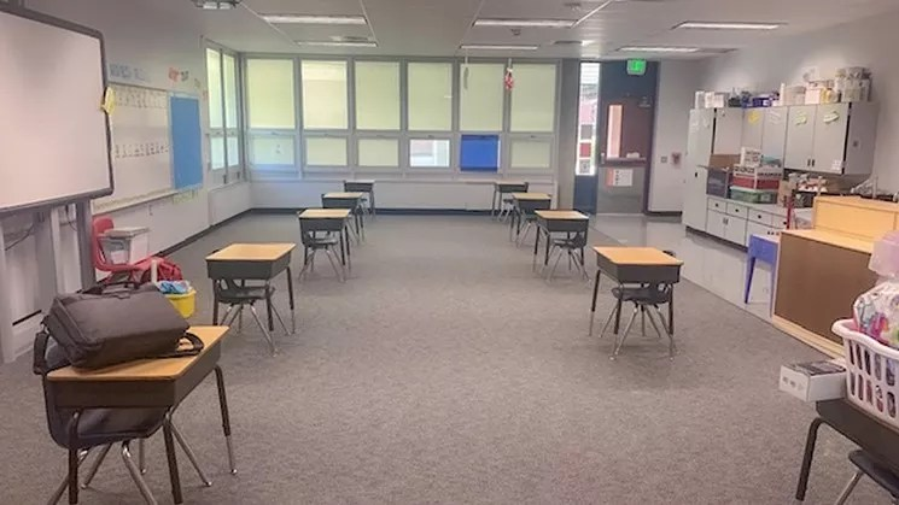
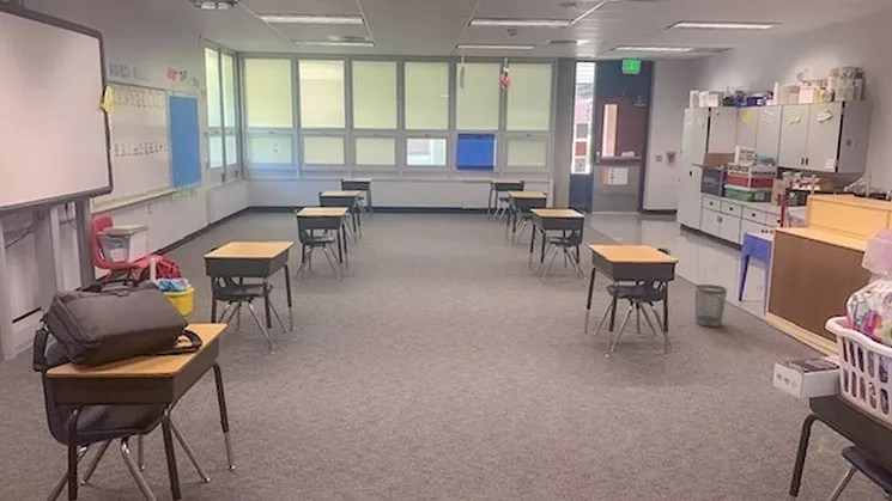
+ wastebasket (709, 305)
